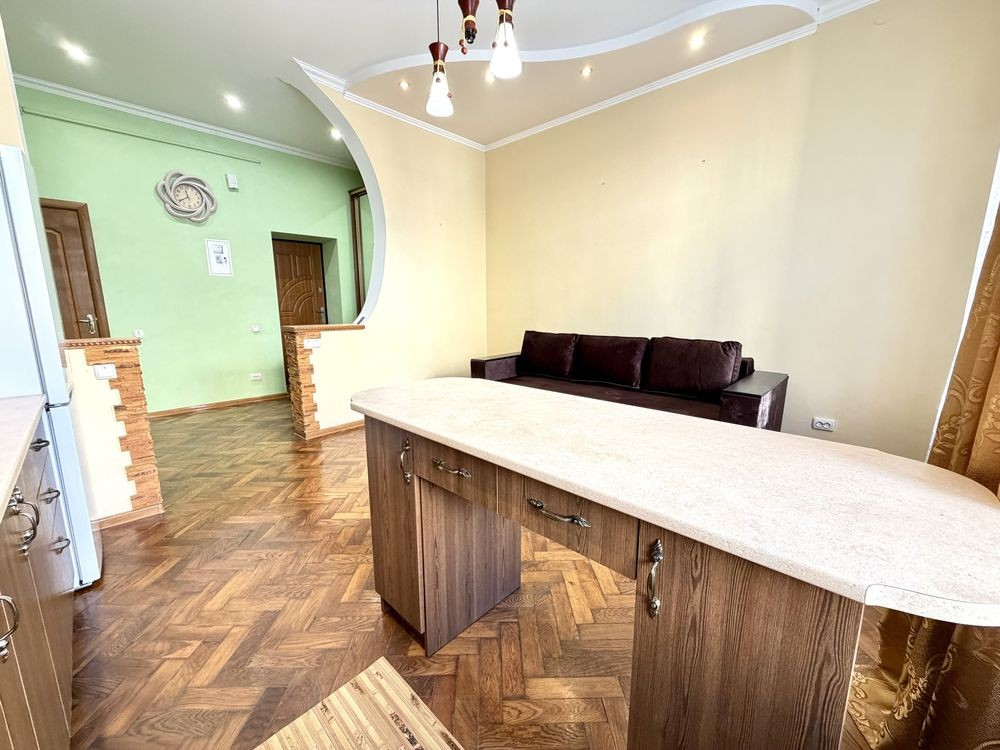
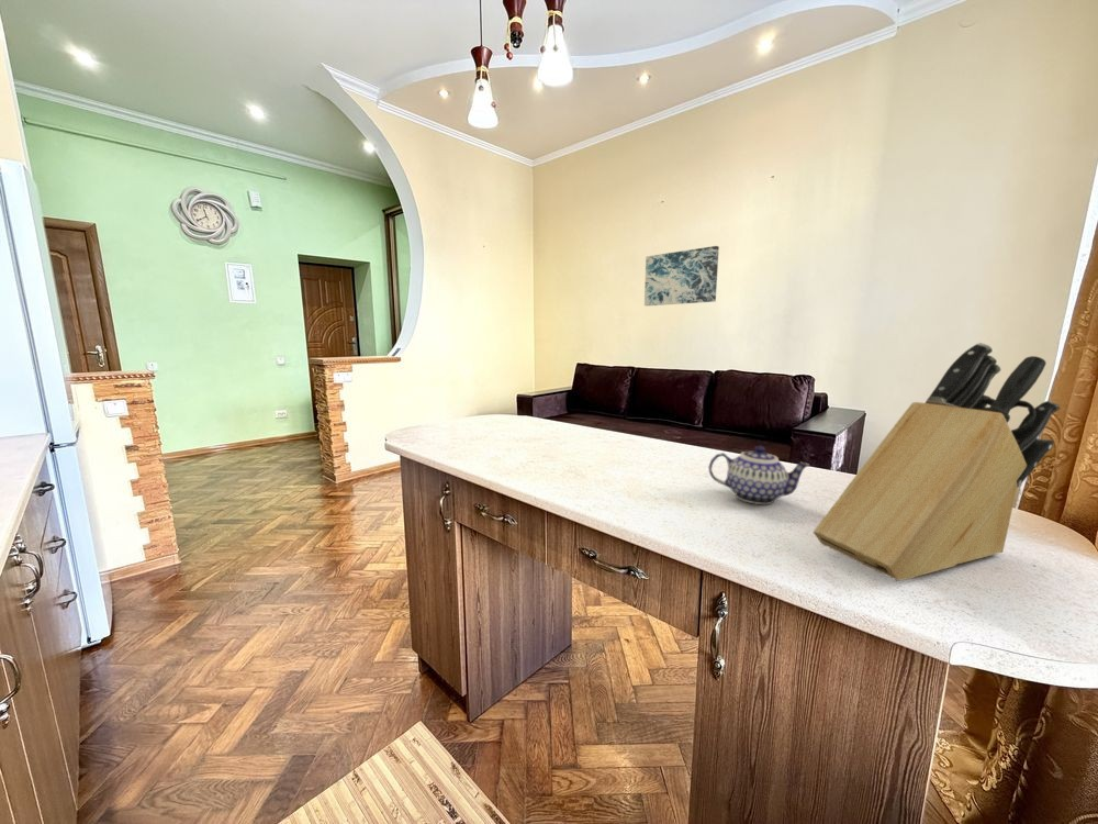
+ knife block (942, 449)
+ teapot (757, 471)
+ wall art (679, 278)
